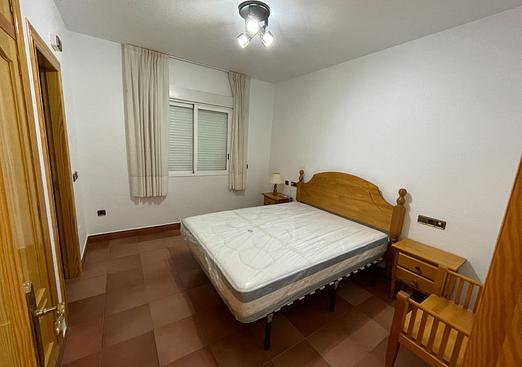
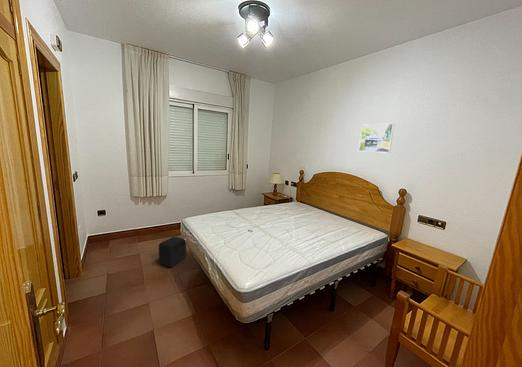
+ air purifier (172, 251)
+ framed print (375, 138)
